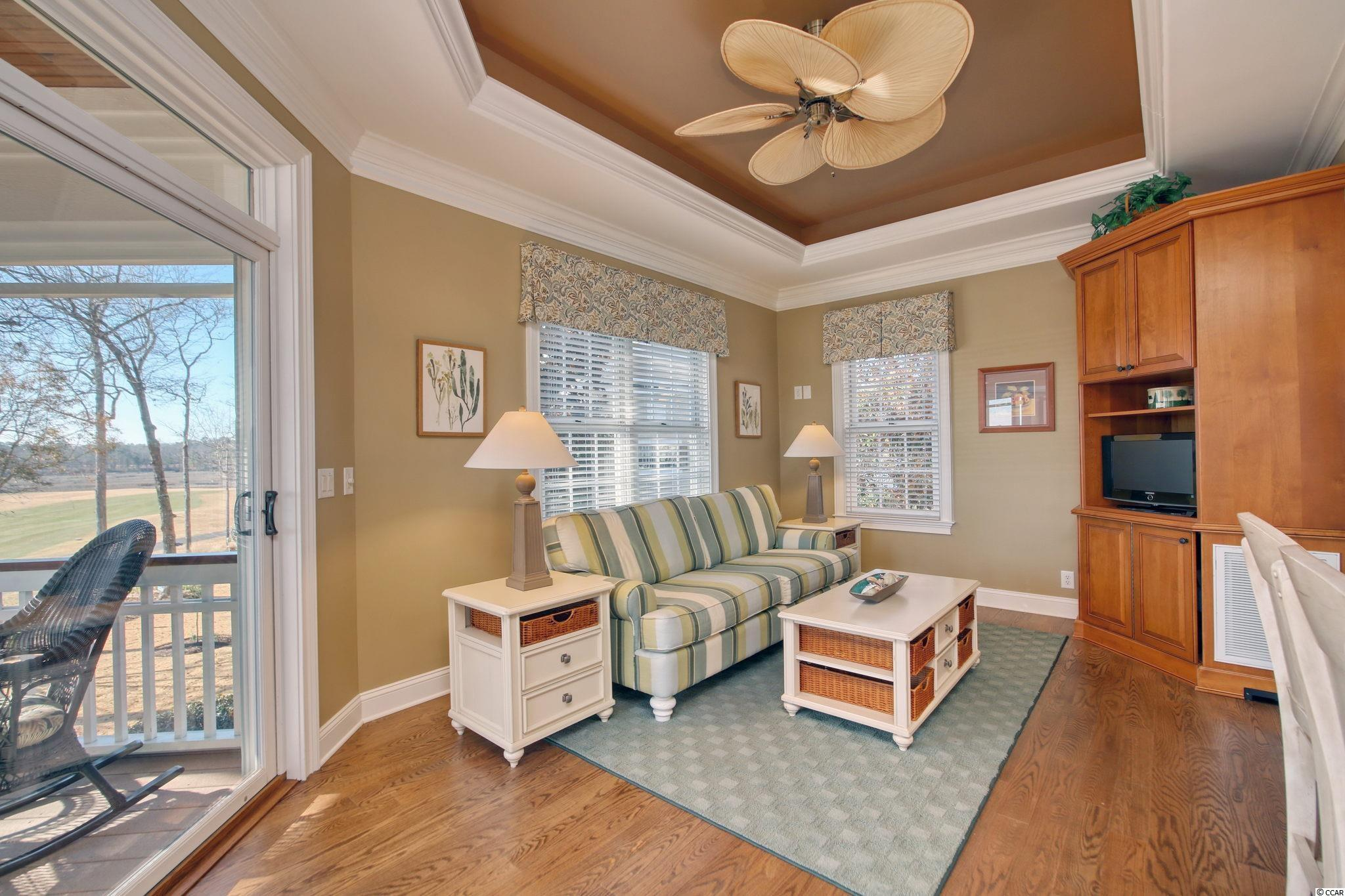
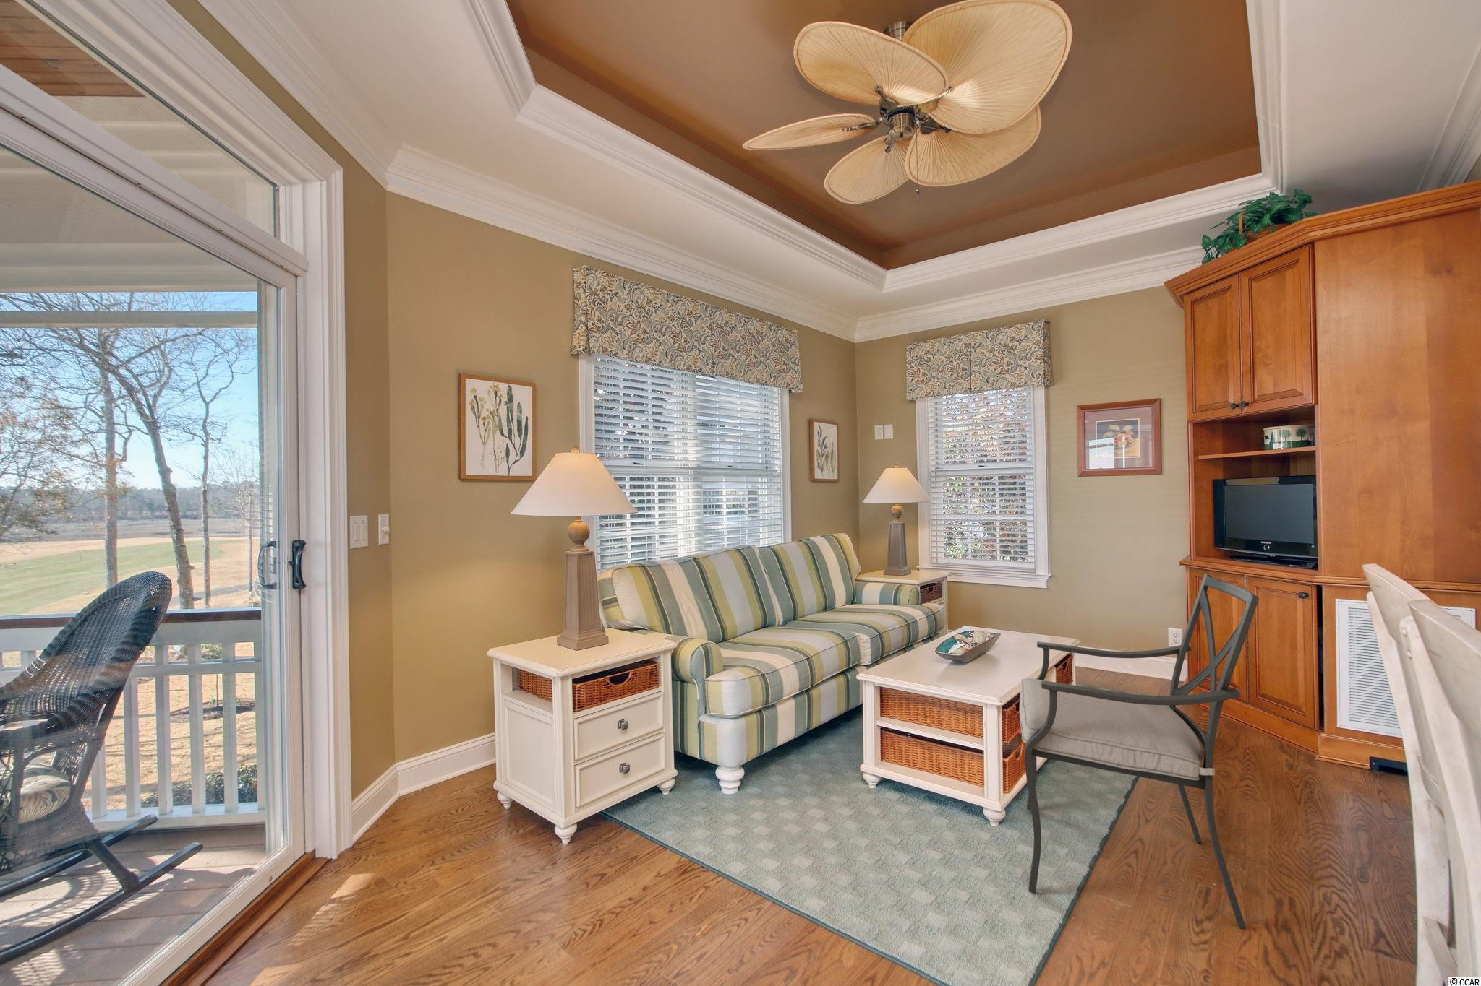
+ chair (1126, 721)
